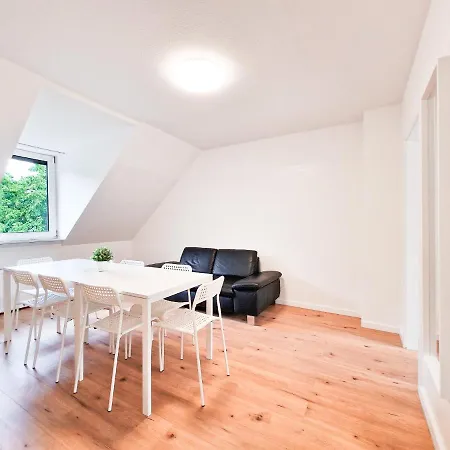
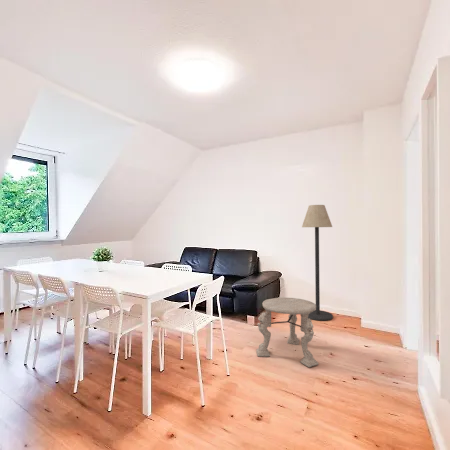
+ floor lamp (317, 260)
+ side table (290, 329)
